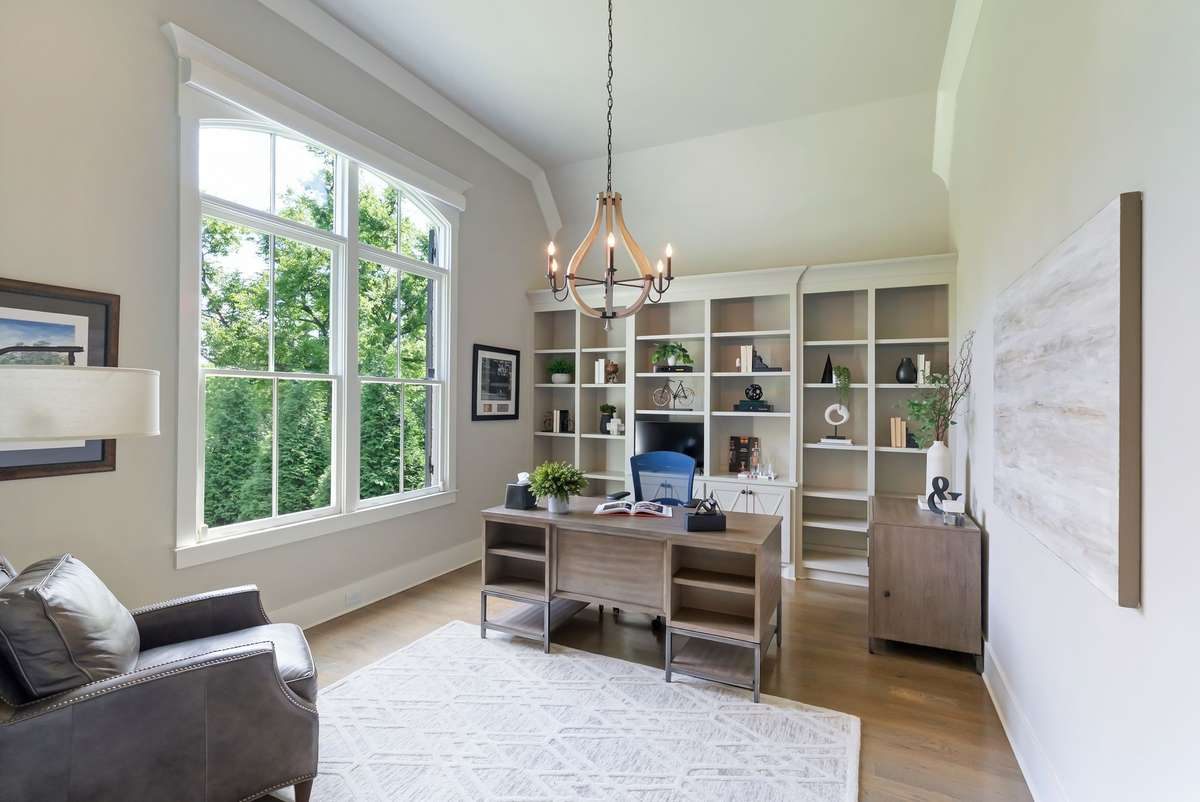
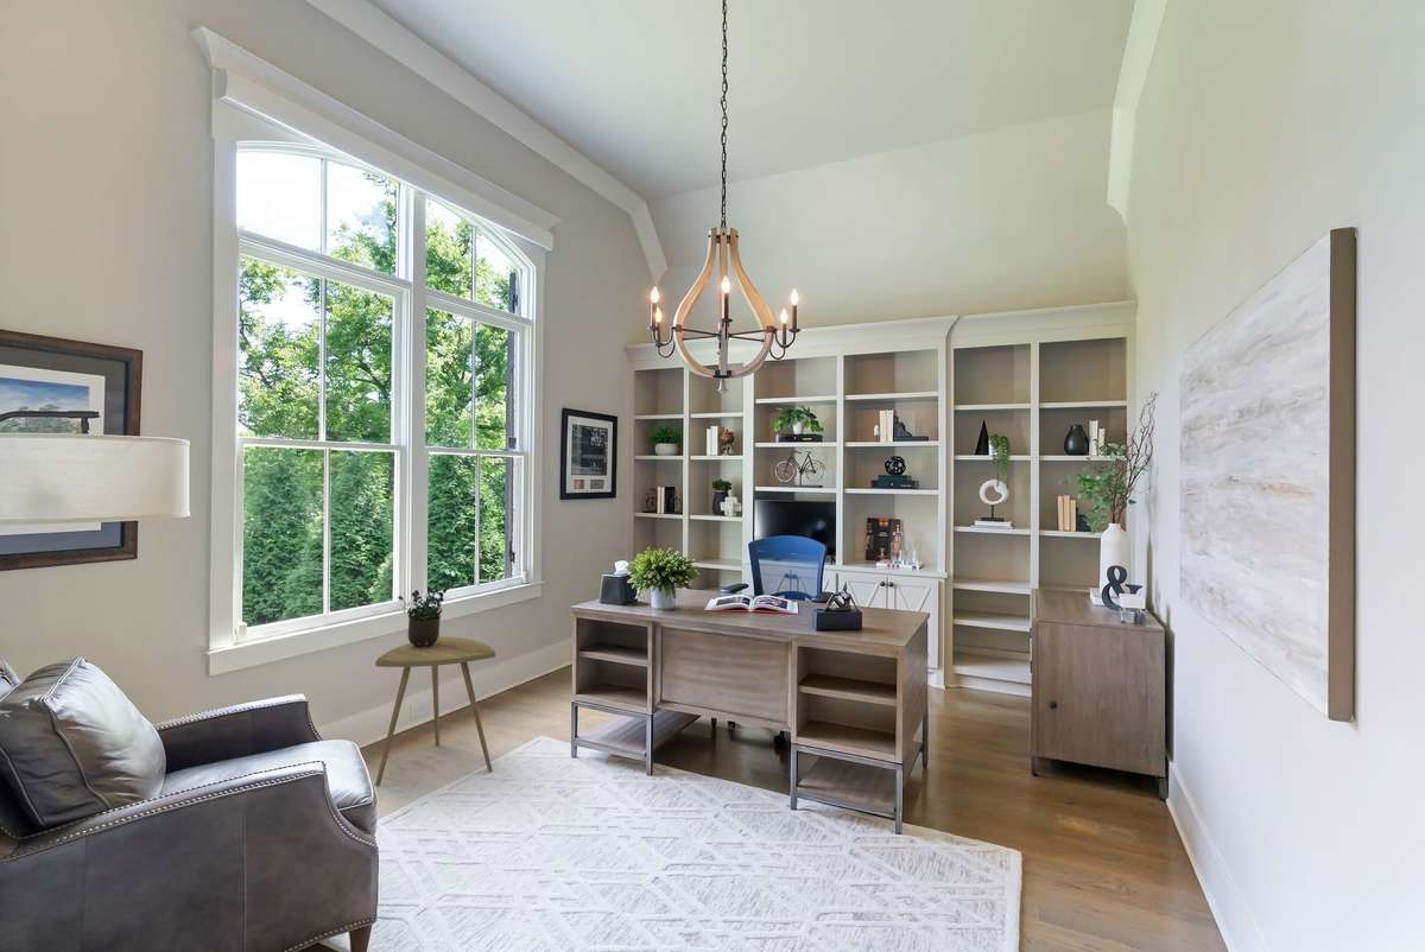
+ side table (437, 707)
+ potted plant (429, 609)
